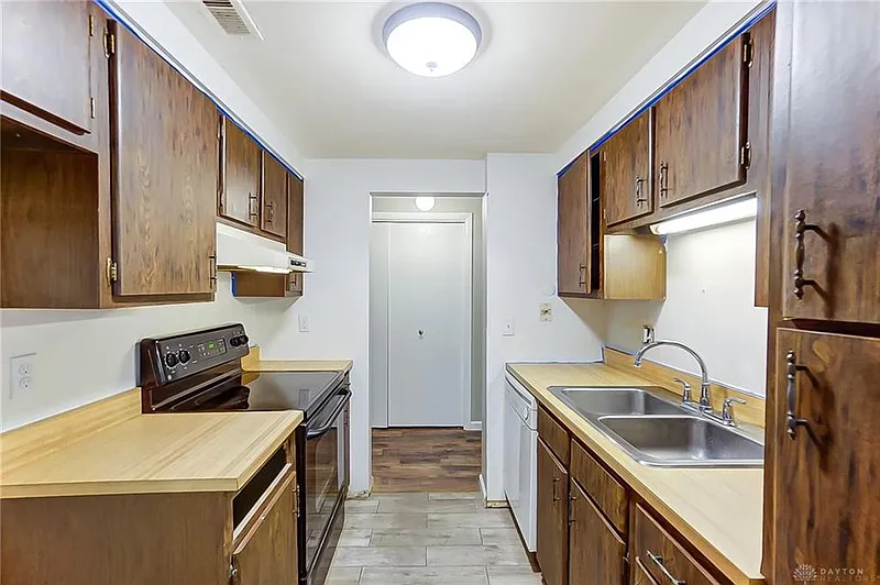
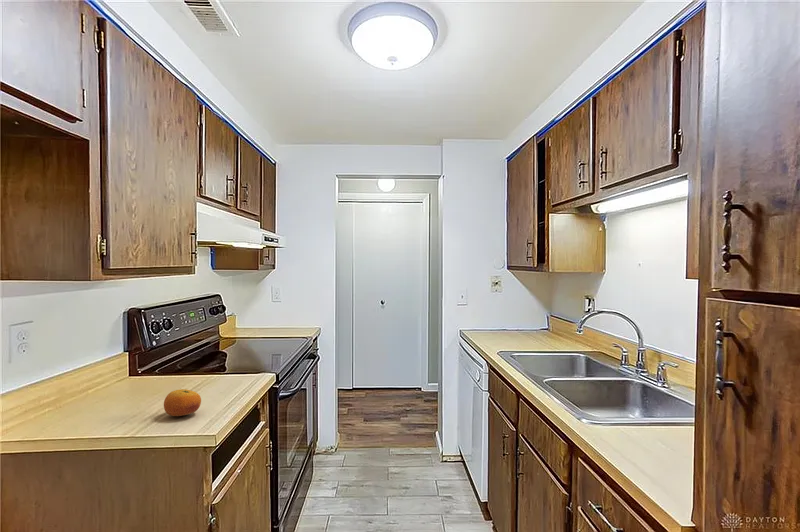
+ fruit (182, 402)
